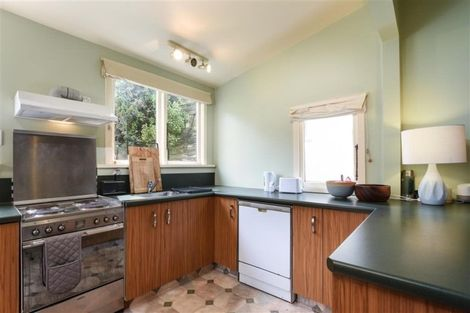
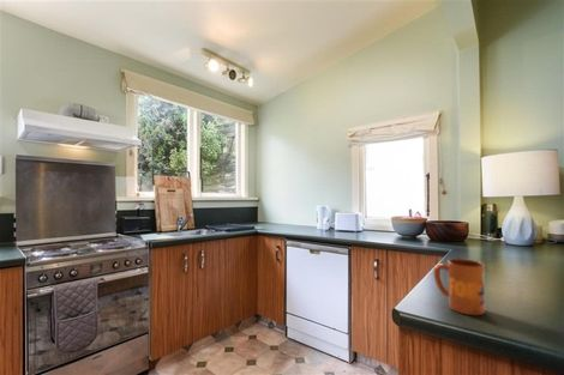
+ mug (457, 284)
